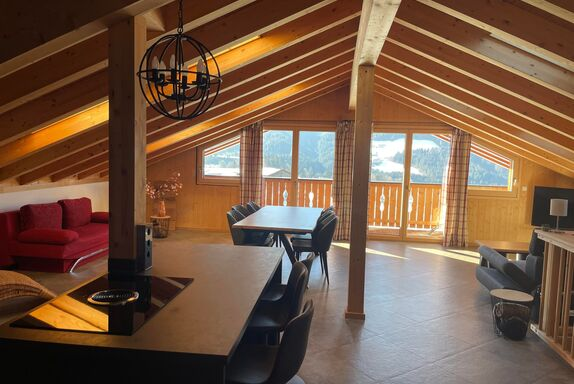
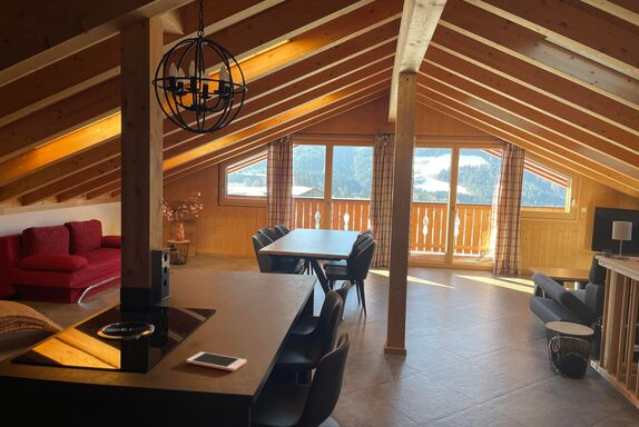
+ cell phone (216, 360)
